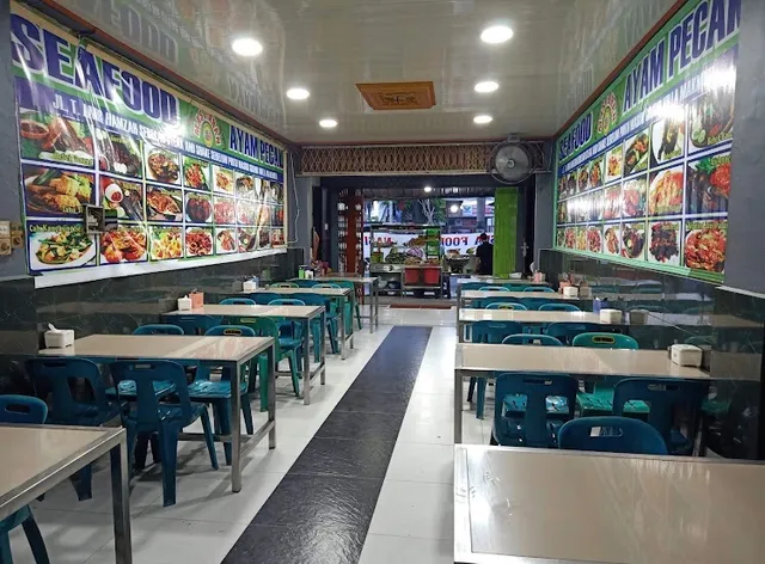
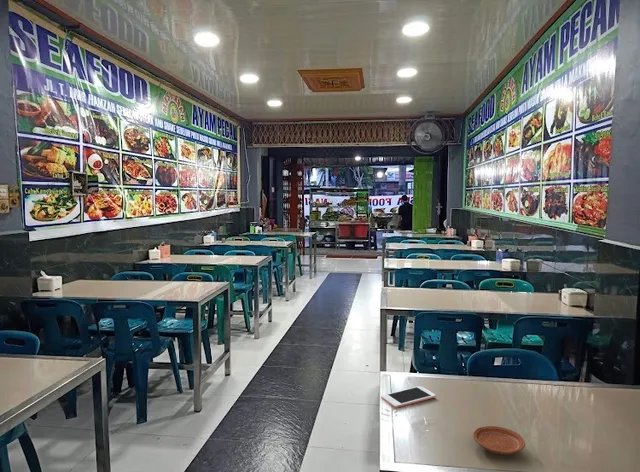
+ plate (498, 443)
+ cell phone (408, 396)
